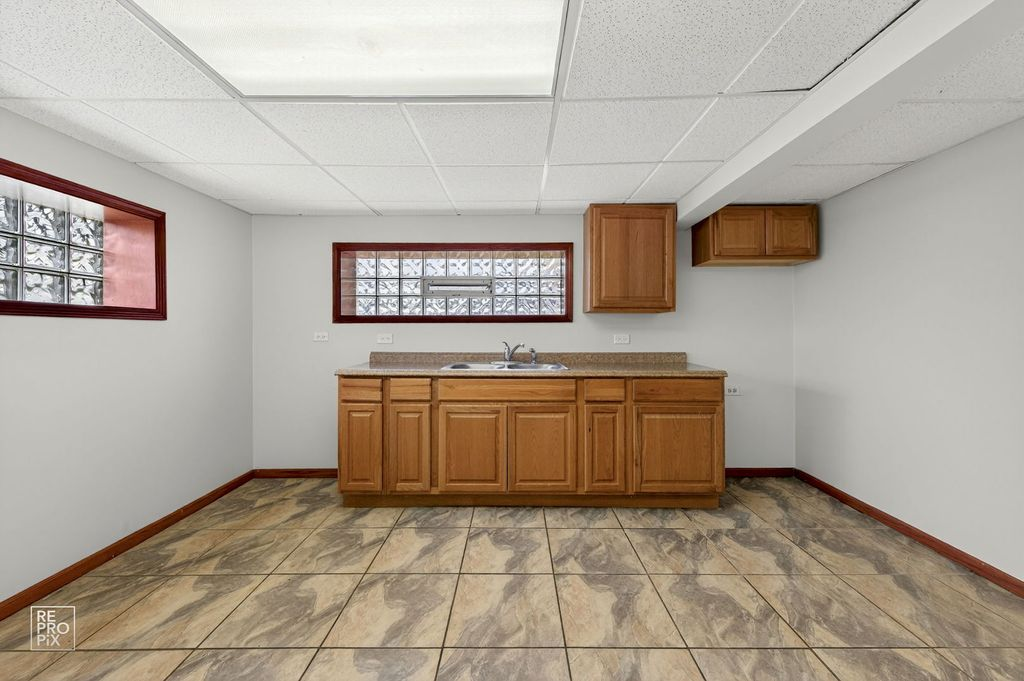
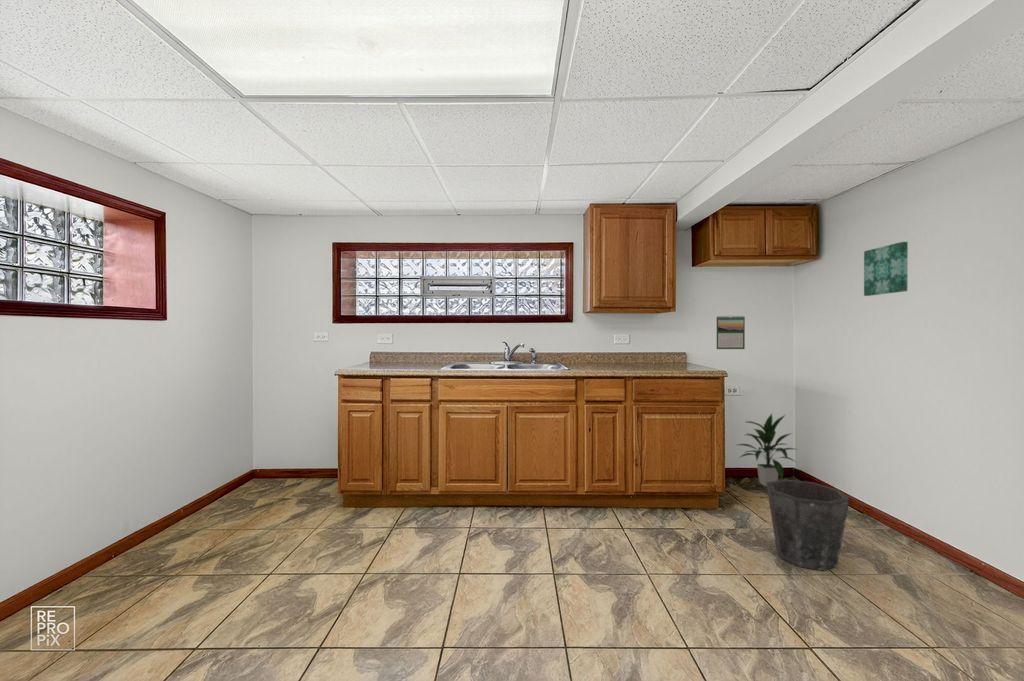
+ indoor plant (767, 449)
+ waste bin (805, 523)
+ calendar (730, 332)
+ wall art (884, 270)
